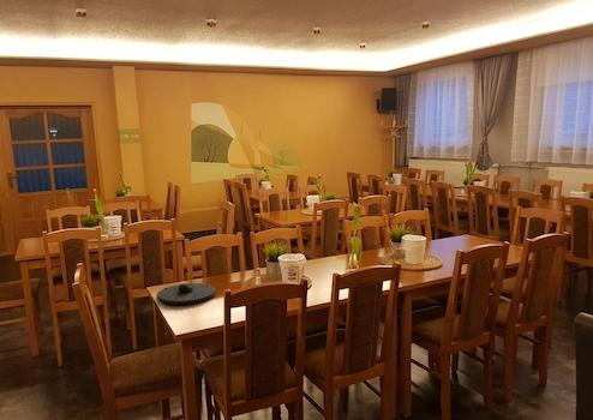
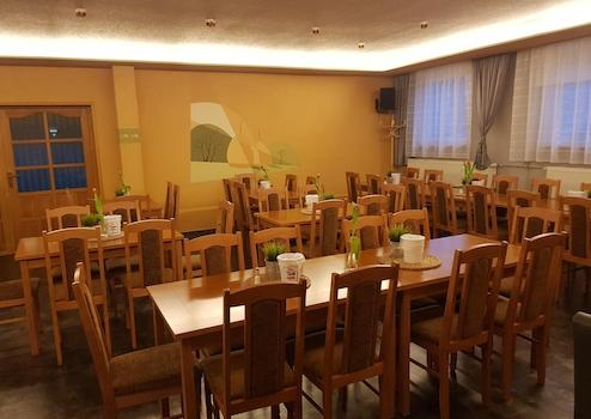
- plate (186, 289)
